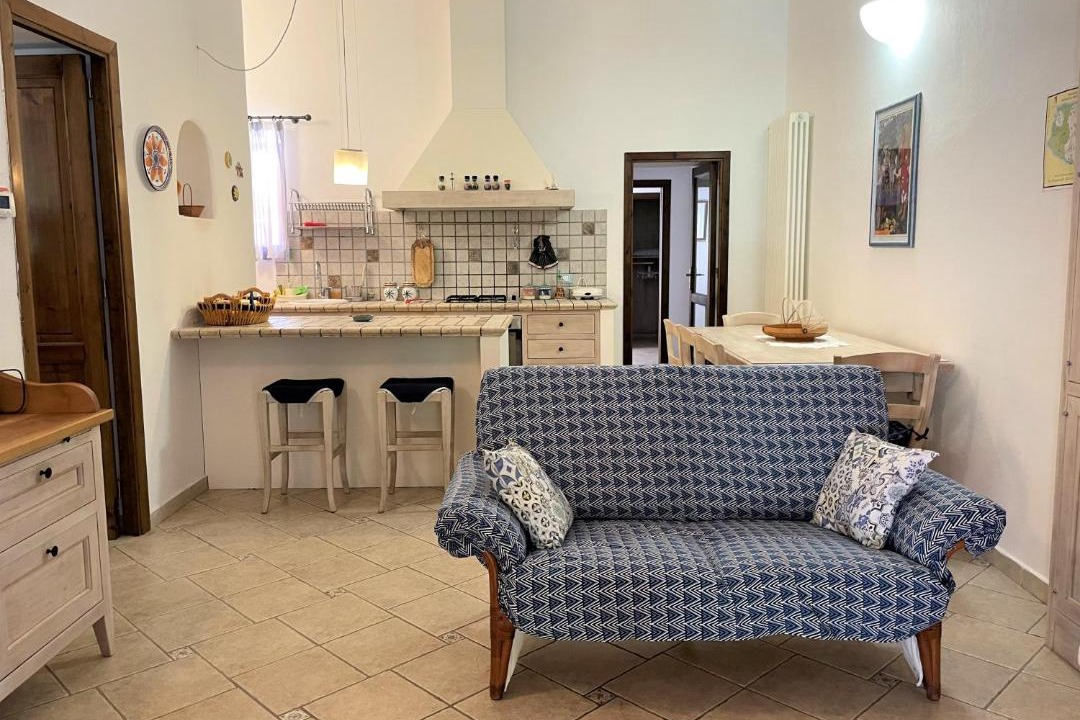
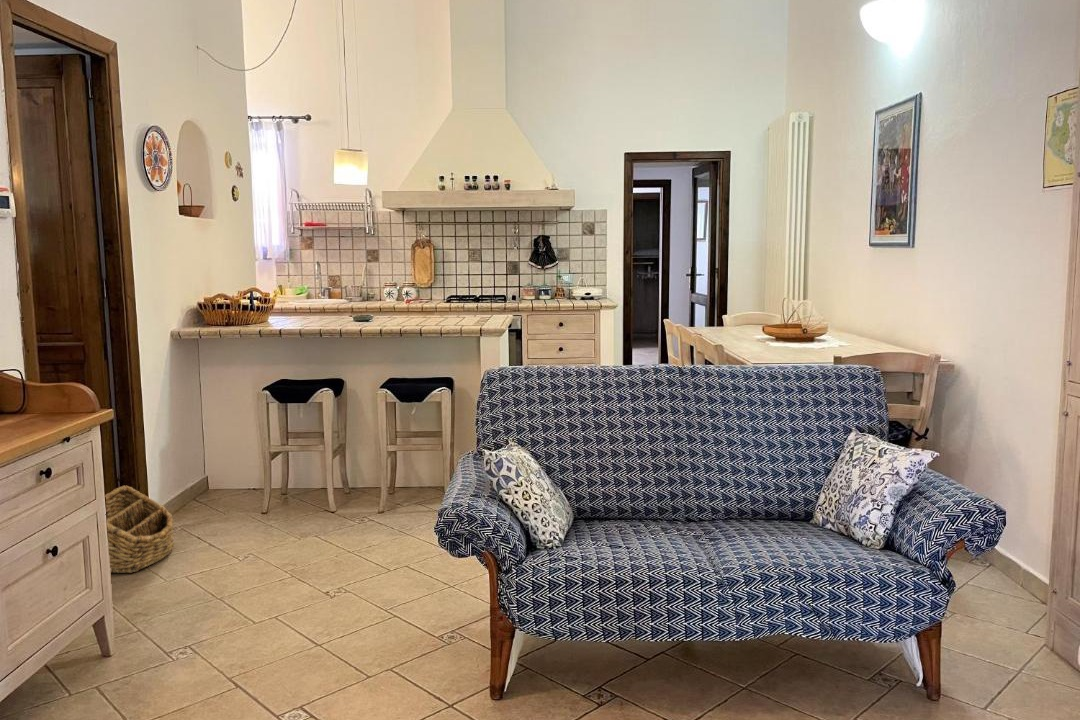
+ basket (134, 526)
